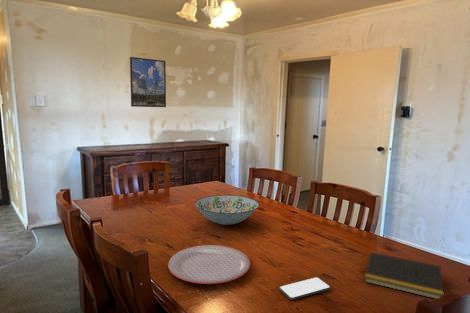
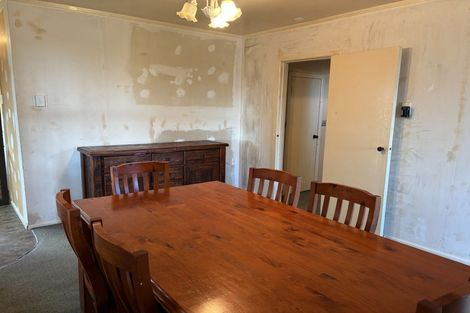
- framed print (148, 83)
- plate (209, 264)
- decorative bowl (226, 212)
- smartphone (304, 288)
- notepad (403, 273)
